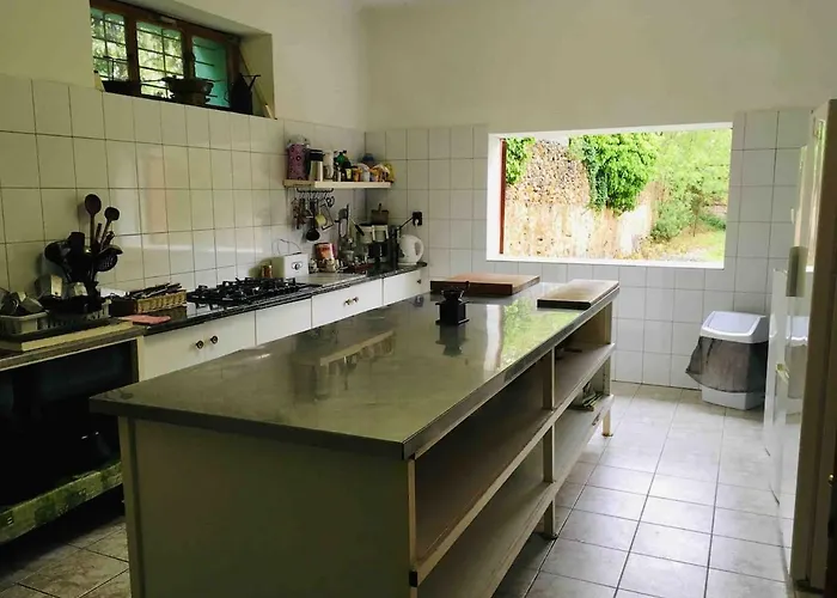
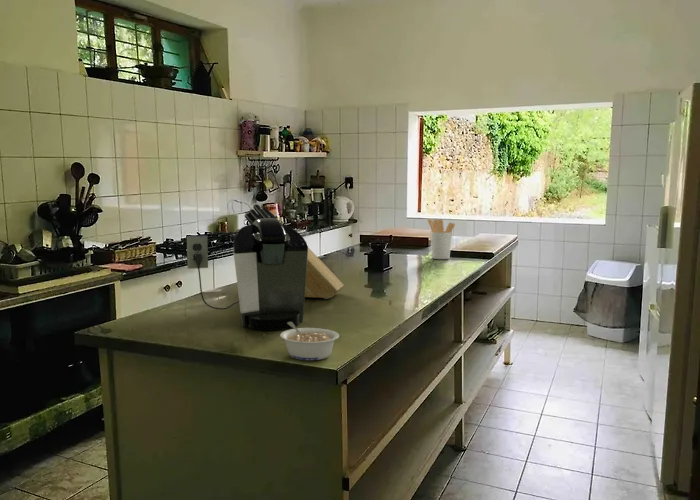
+ legume (307, 342)
+ knife block (308, 249)
+ utensil holder (438, 237)
+ coffee maker (249, 271)
